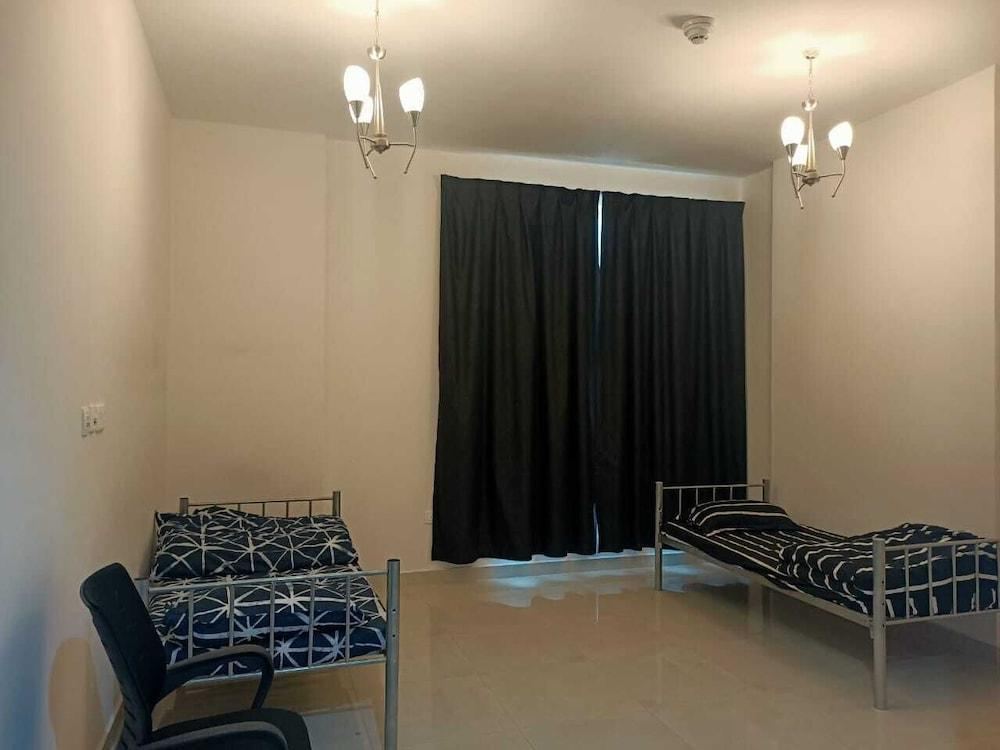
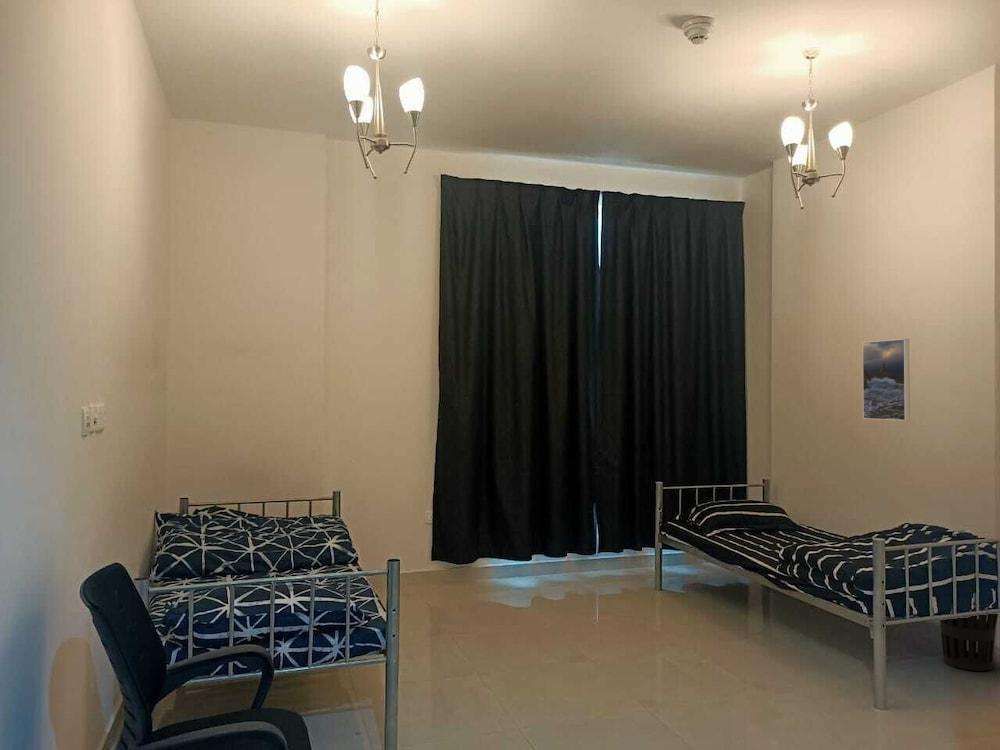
+ wastebasket (967, 630)
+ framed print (885, 380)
